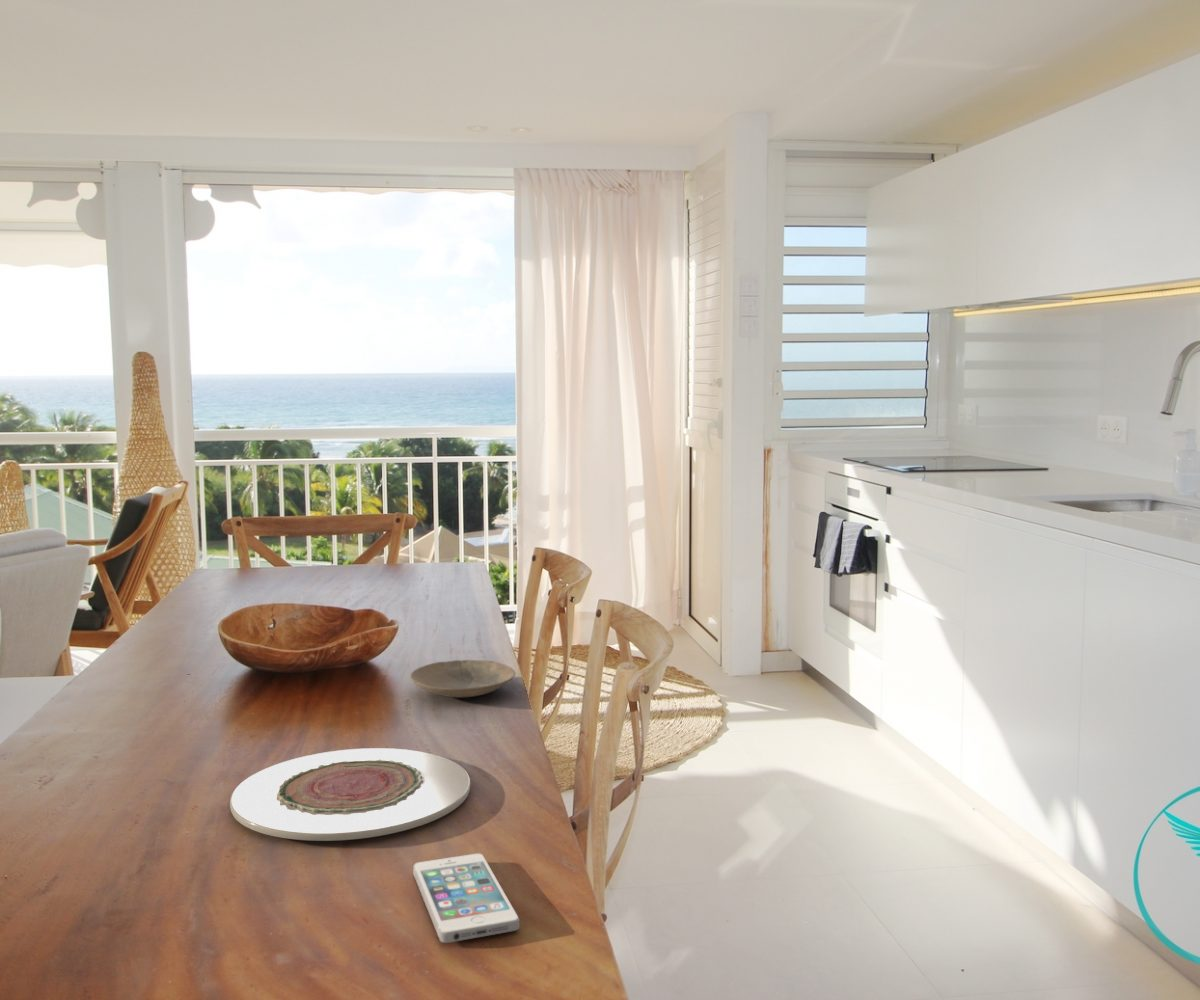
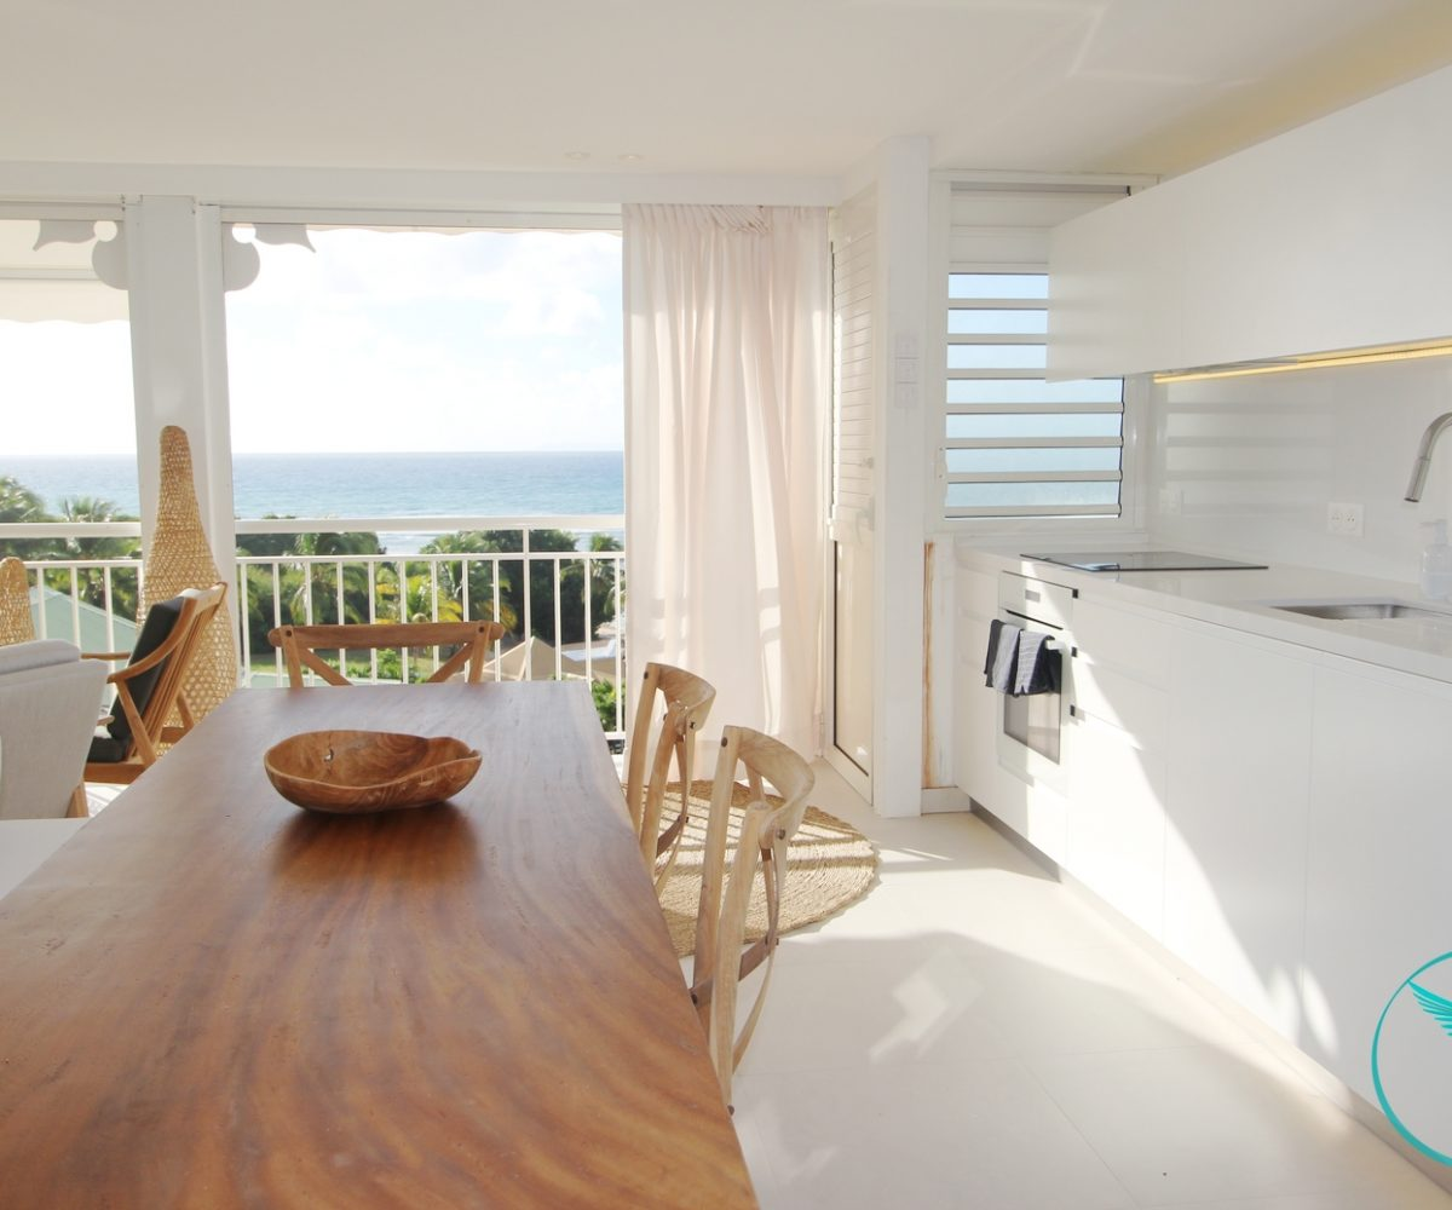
- smartphone (463, 894)
- plate (353, 787)
- plate (463, 681)
